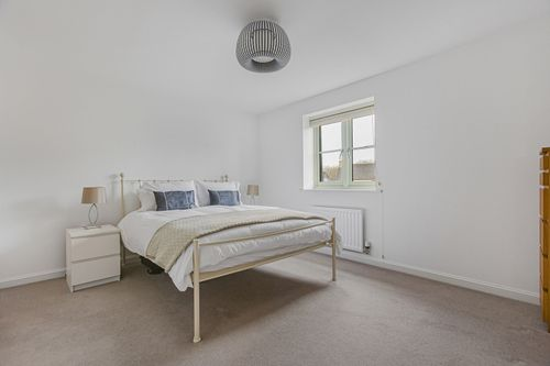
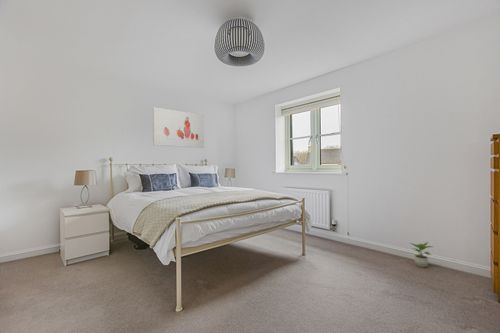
+ wall art (180, 129)
+ potted plant (421, 253)
